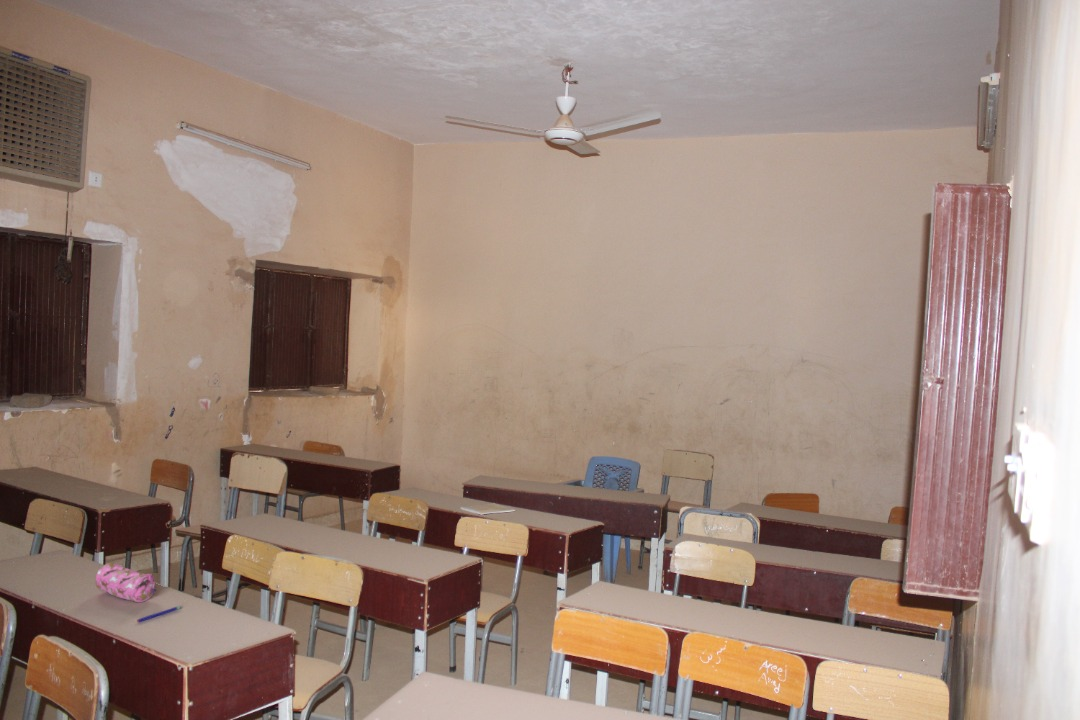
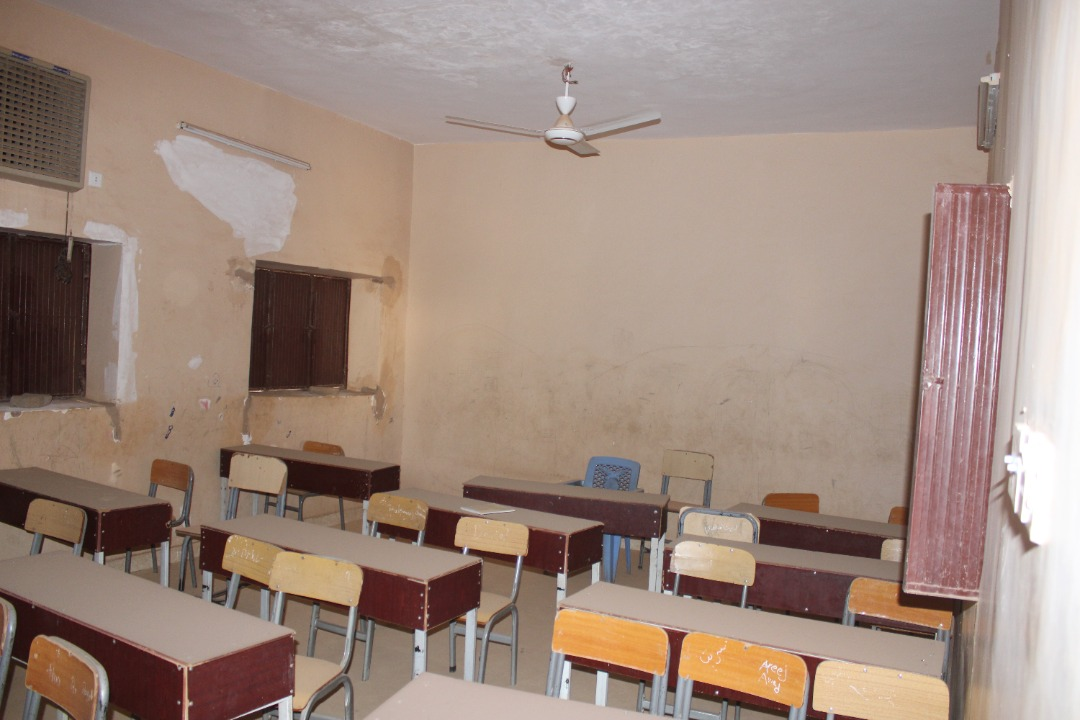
- pencil case (125, 582)
- pen (159, 613)
